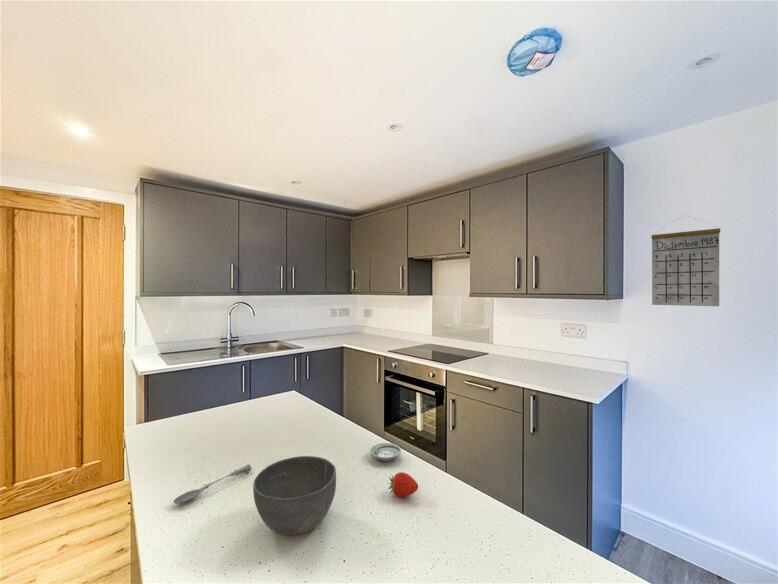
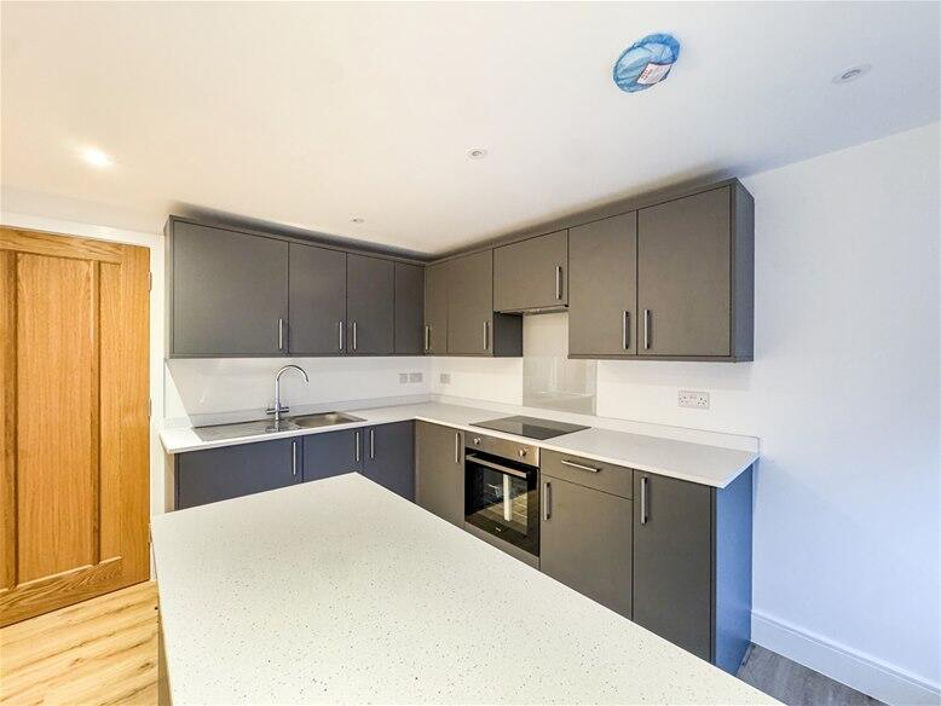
- bowl (296, 498)
- calendar (684, 259)
- soupspoon (215, 482)
- saucer (385, 453)
- fruit (402, 484)
